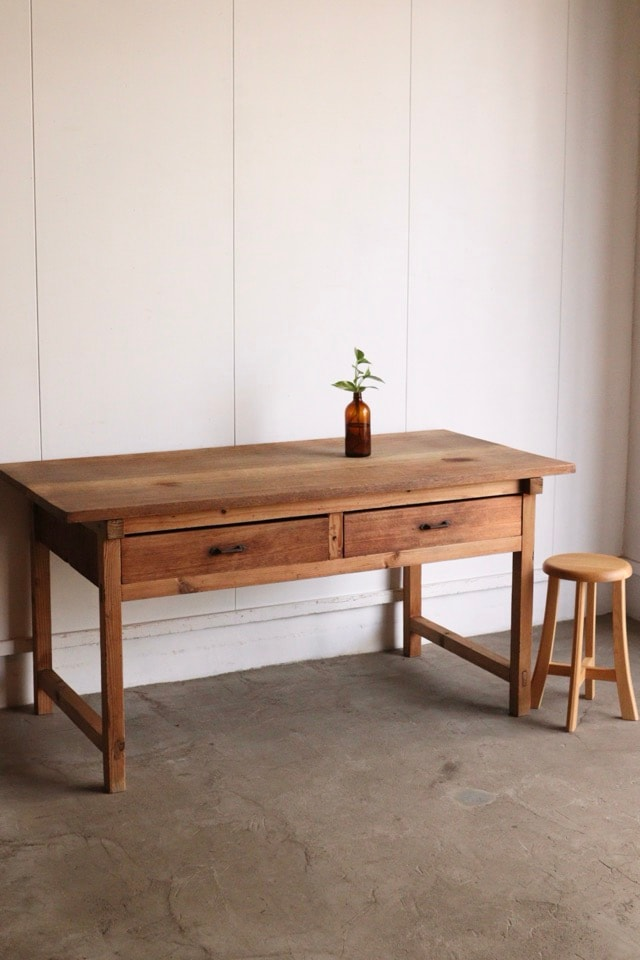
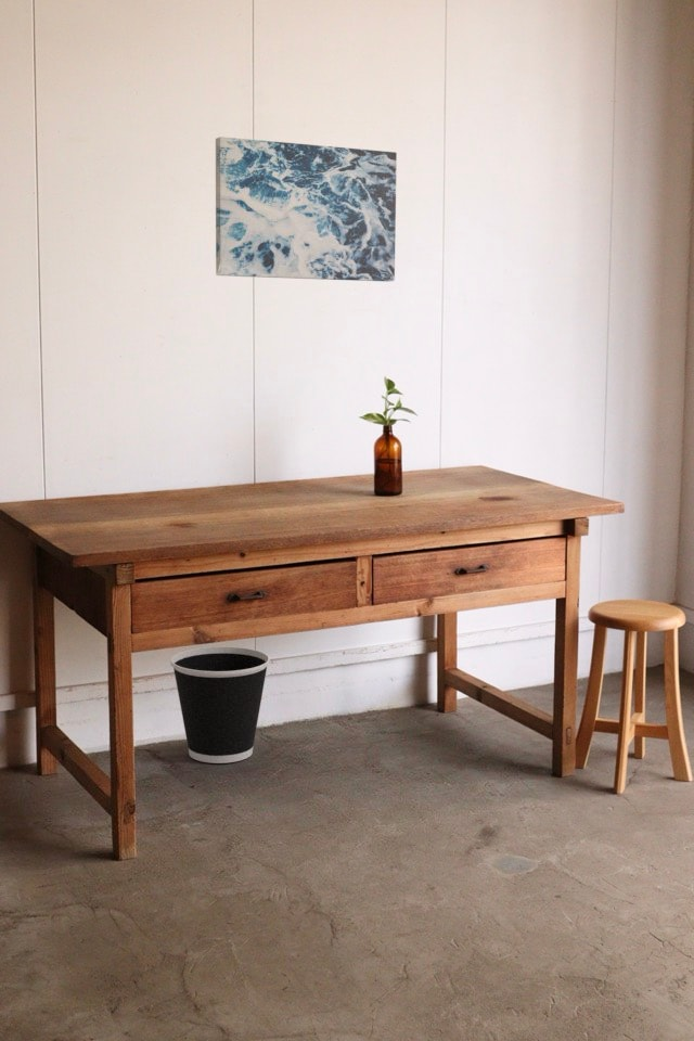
+ wall art (308, 213)
+ wastebasket (220, 706)
